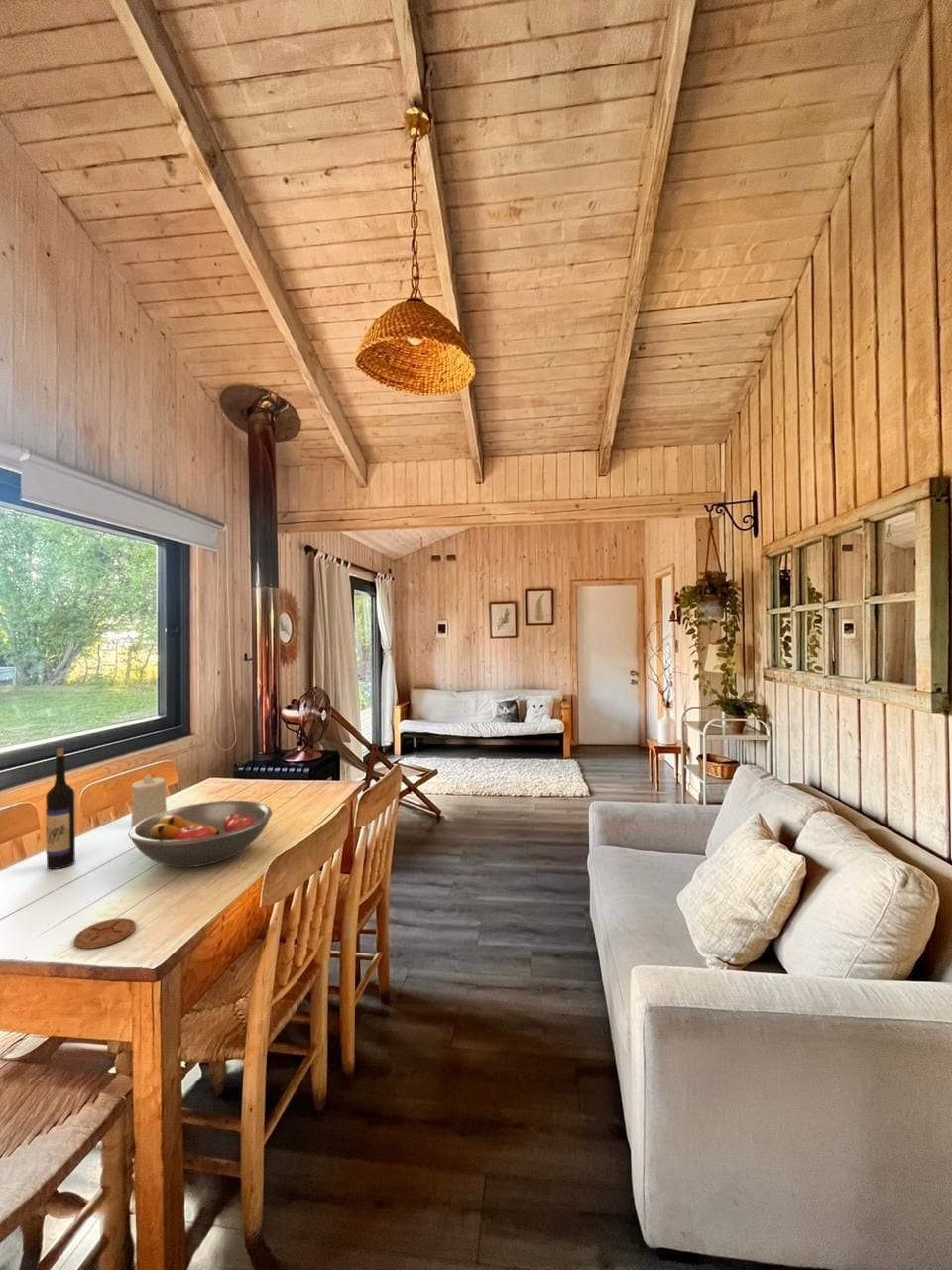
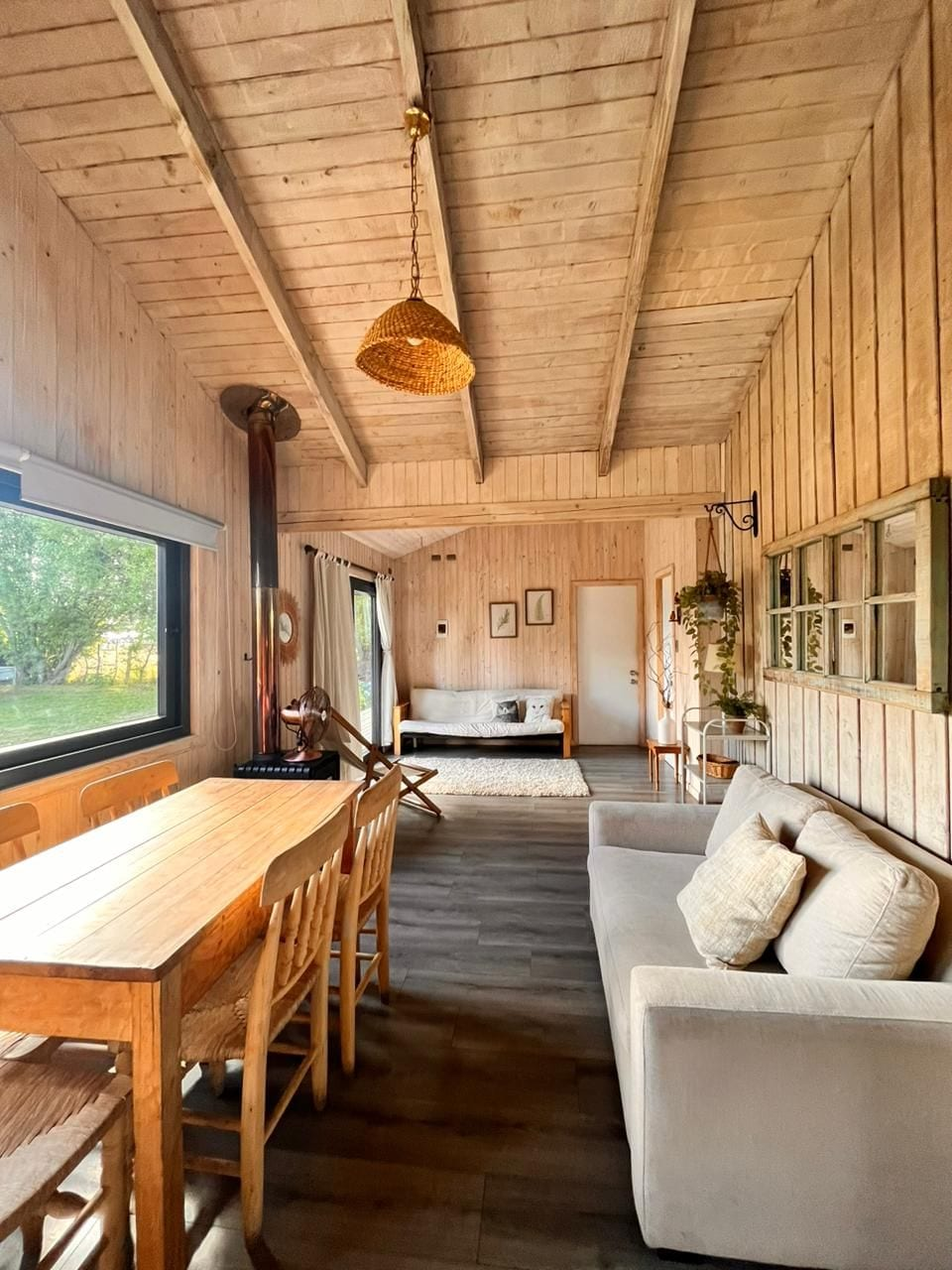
- wine bottle (60, 807)
- coaster (105, 932)
- fruit bowl (204, 832)
- candle (149, 797)
